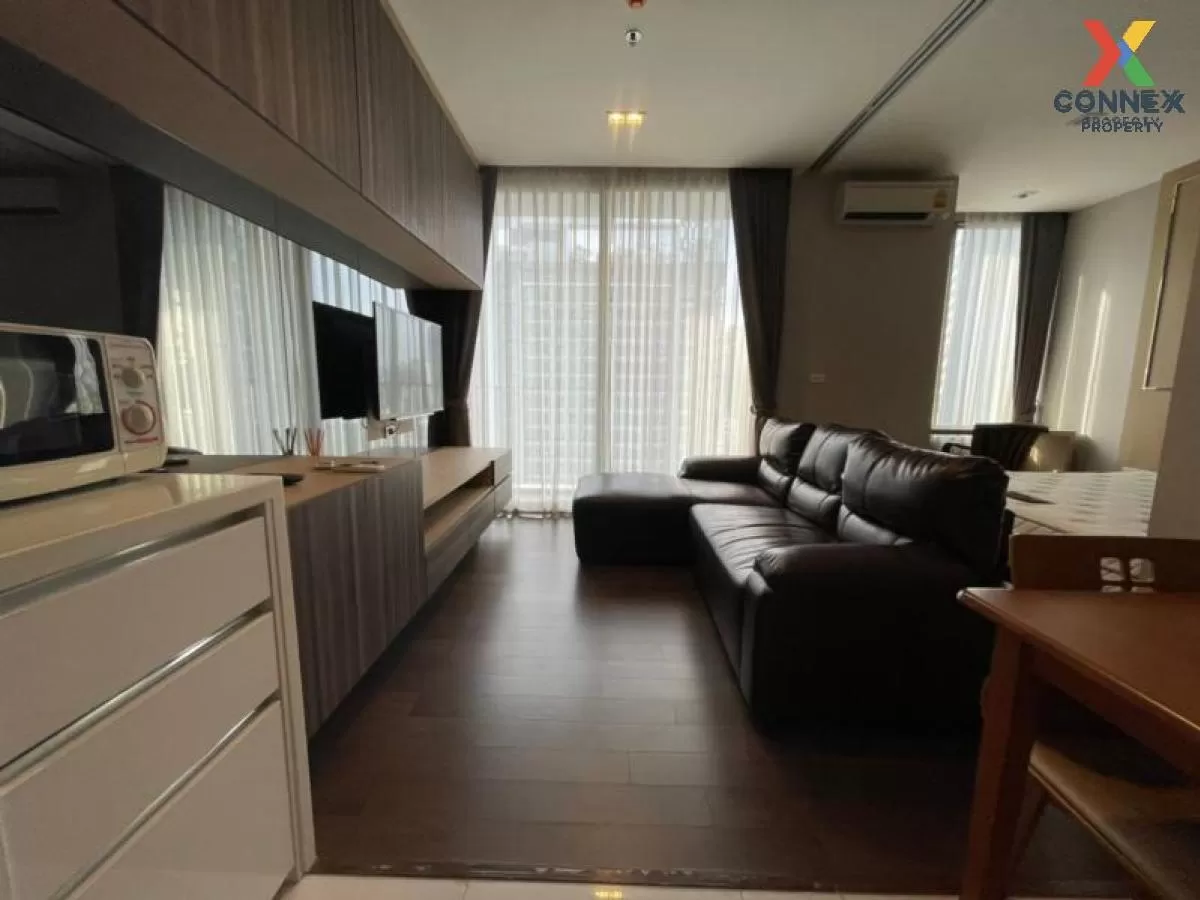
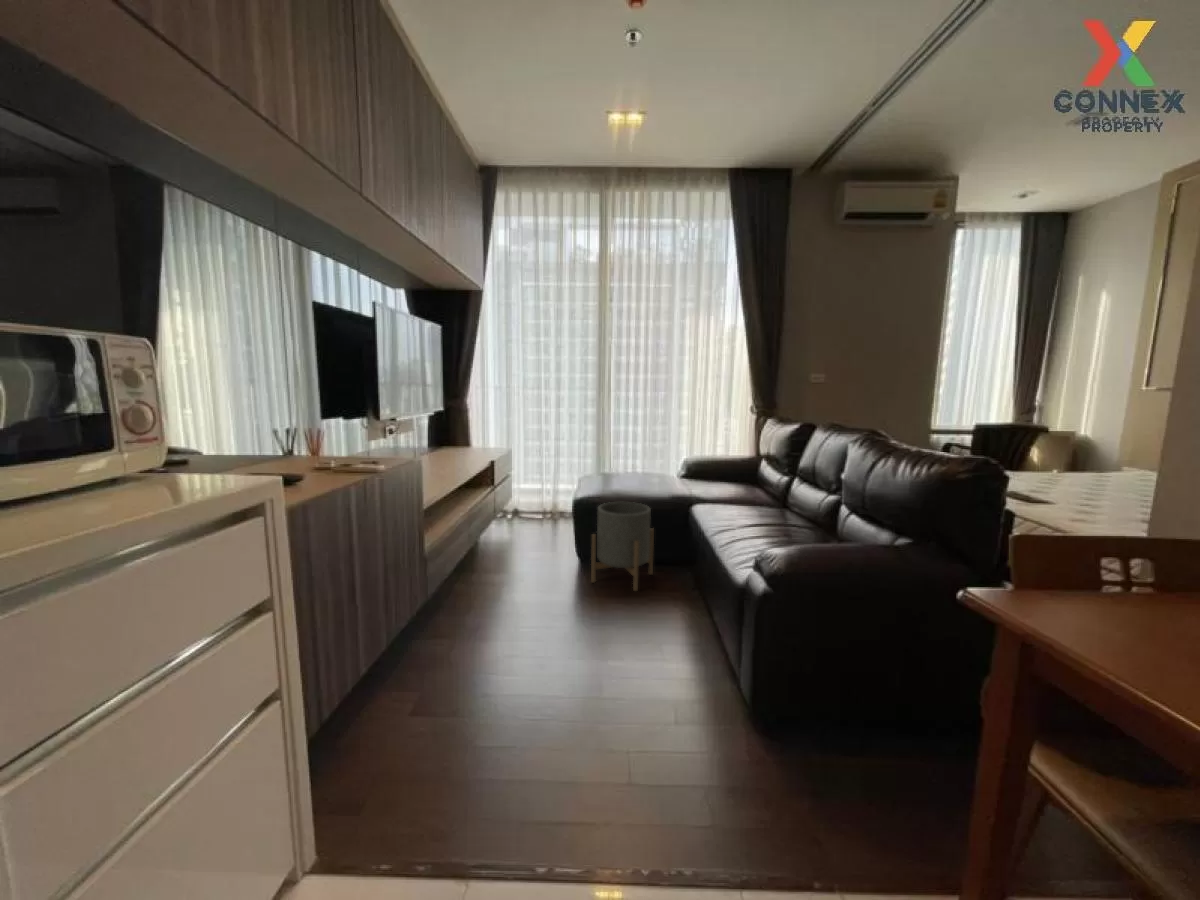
+ planter (623, 543)
